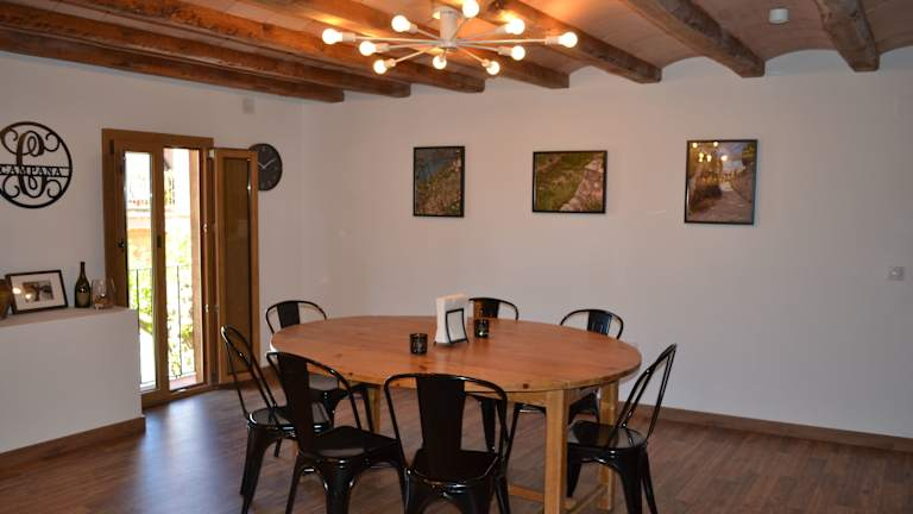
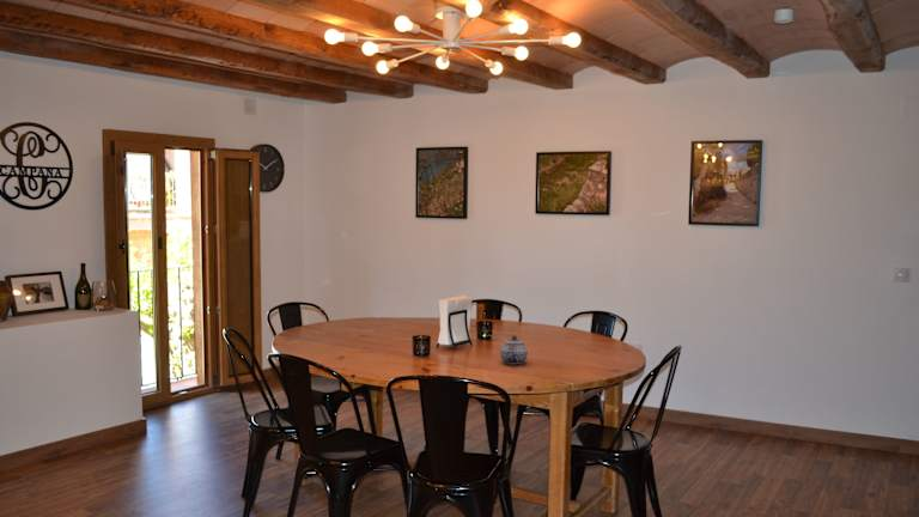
+ teapot (513, 349)
